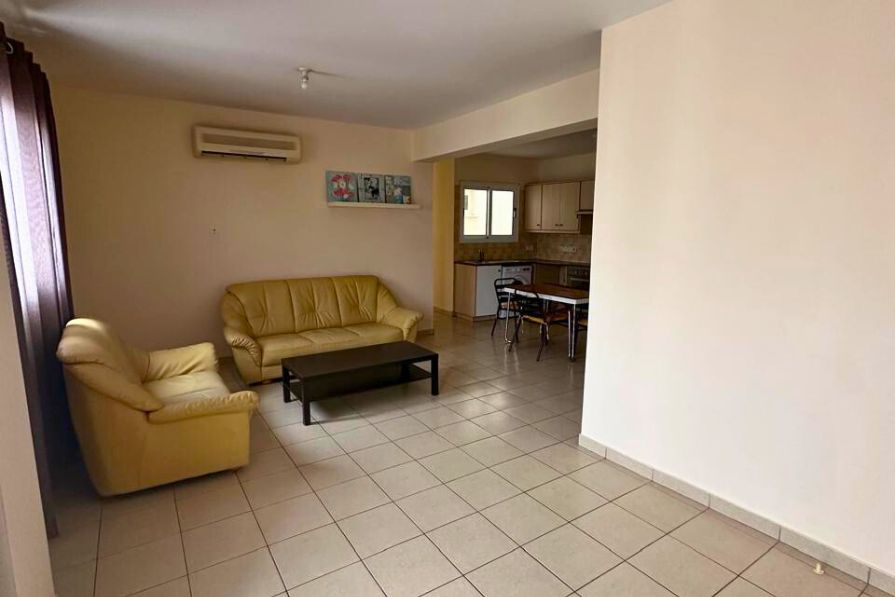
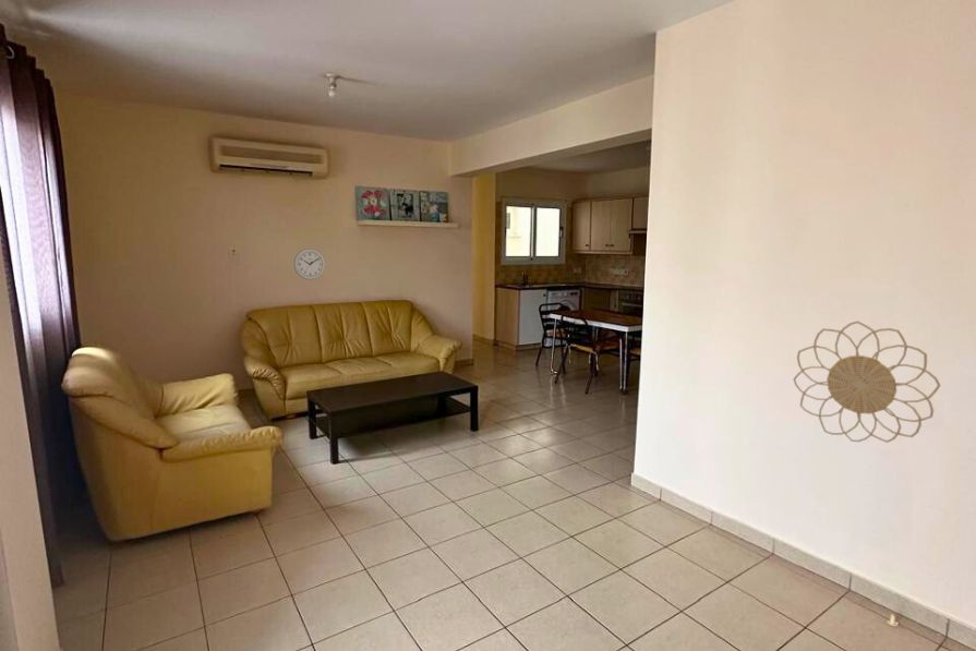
+ decorative wall piece (859, 382)
+ wall clock (310, 264)
